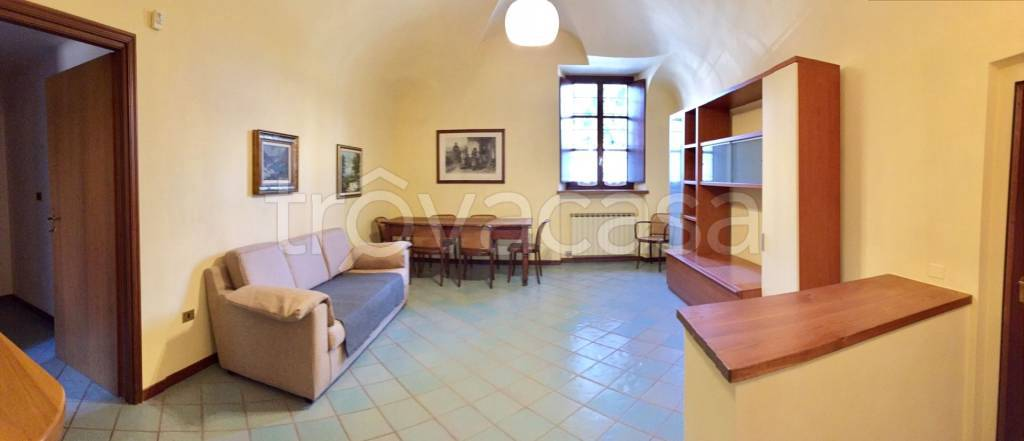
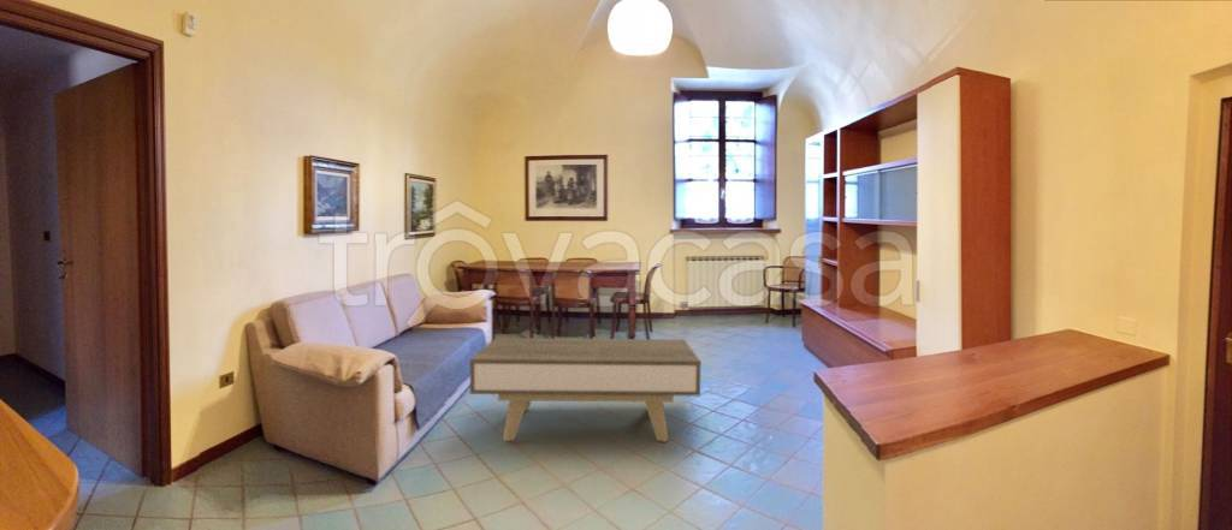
+ coffee table (587, 386)
